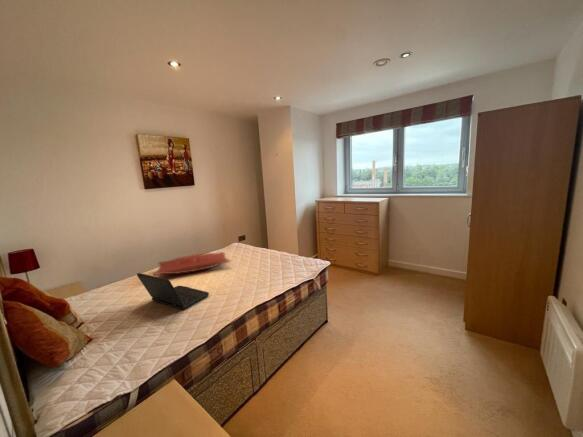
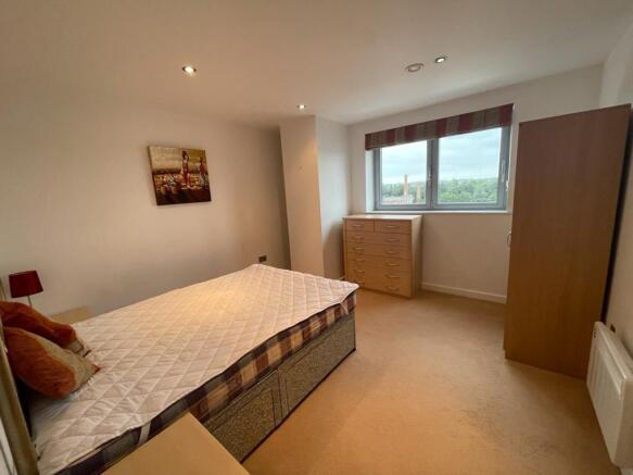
- laptop (172, 285)
- pillow (193, 262)
